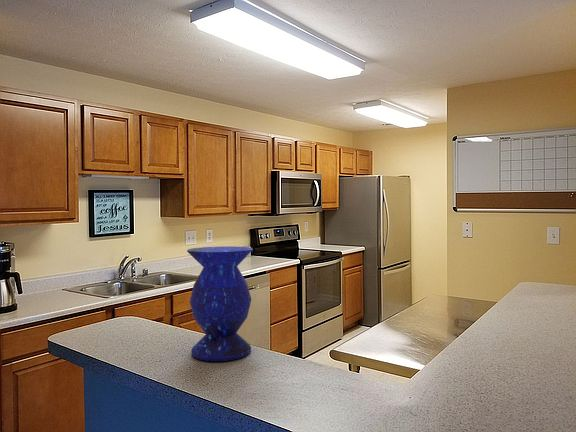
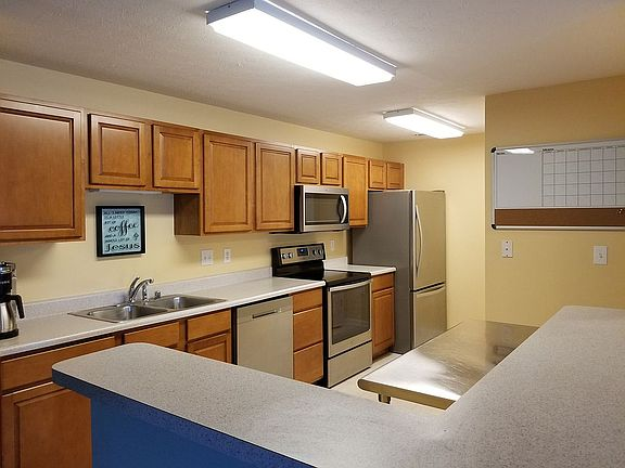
- vase (220, 300)
